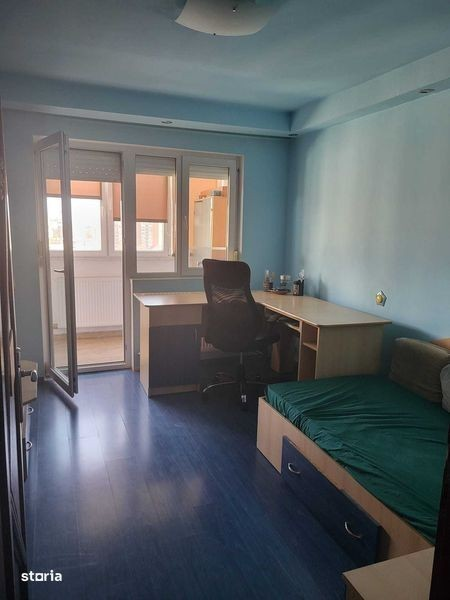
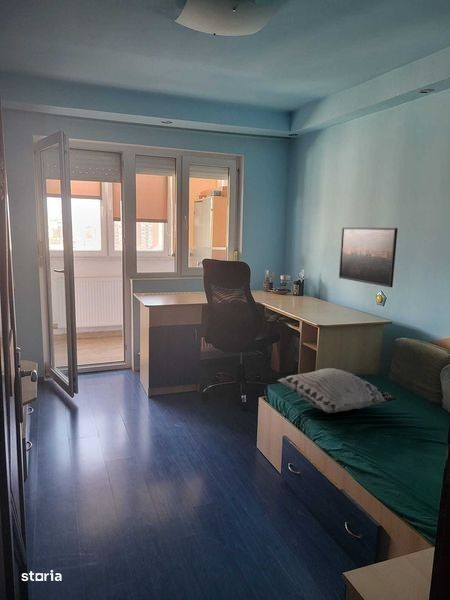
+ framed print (365, 255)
+ decorative pillow (334, 389)
